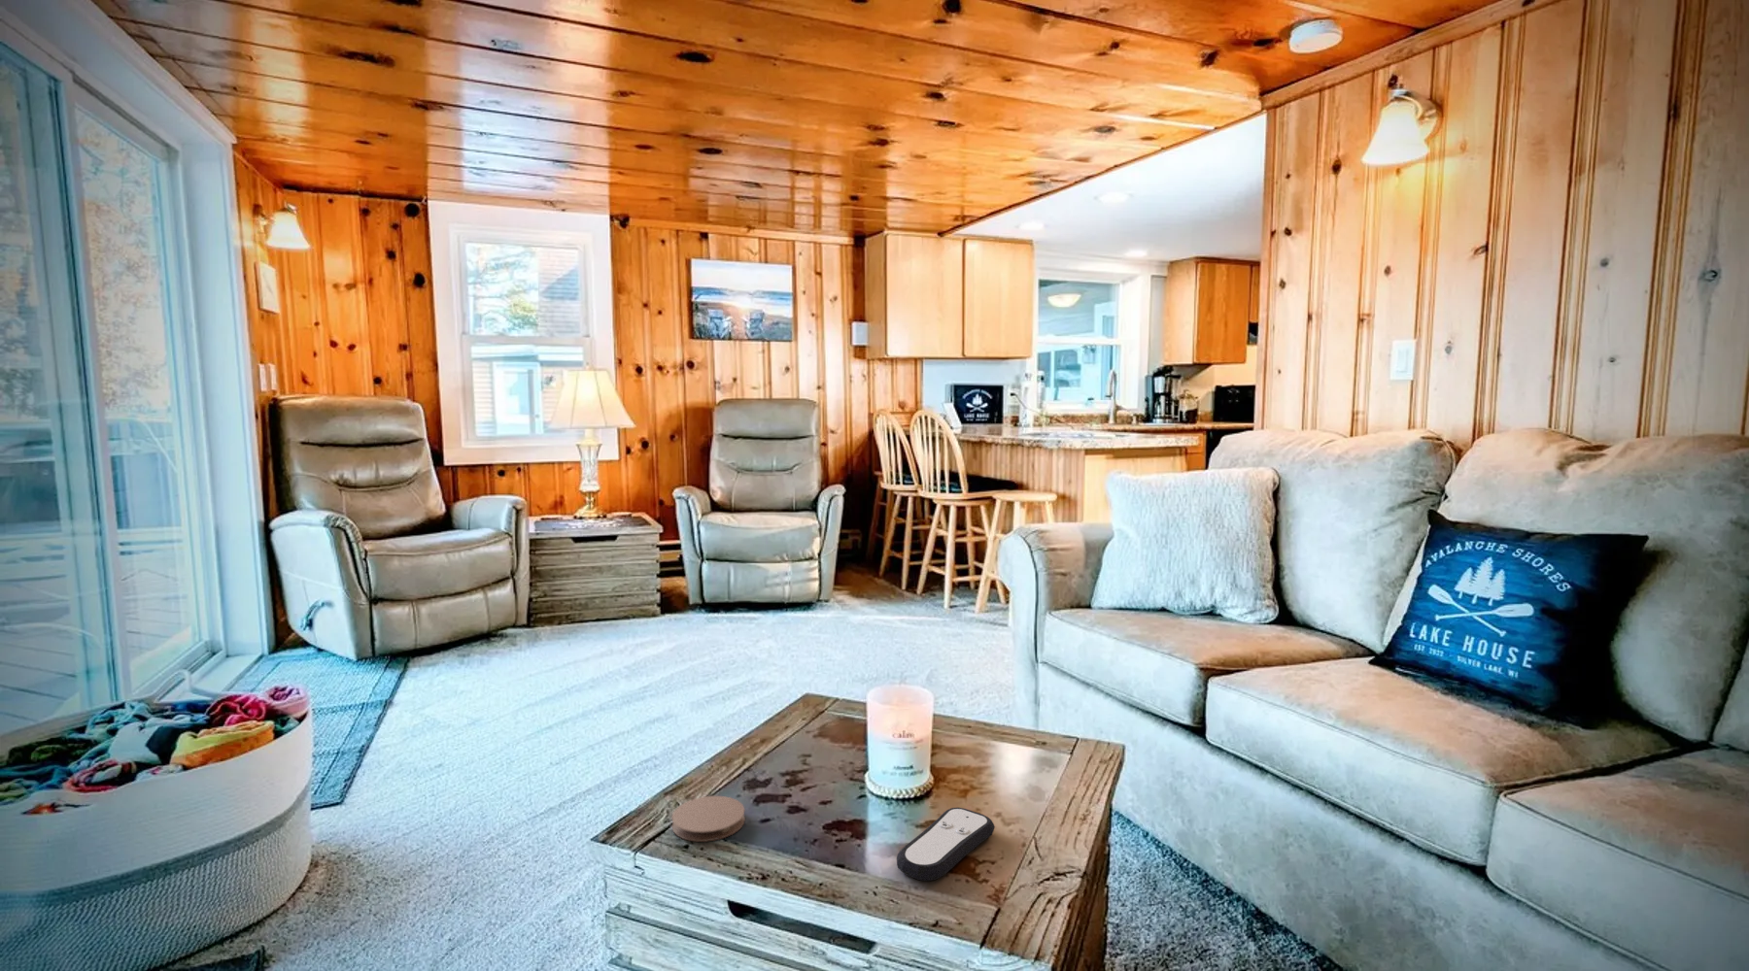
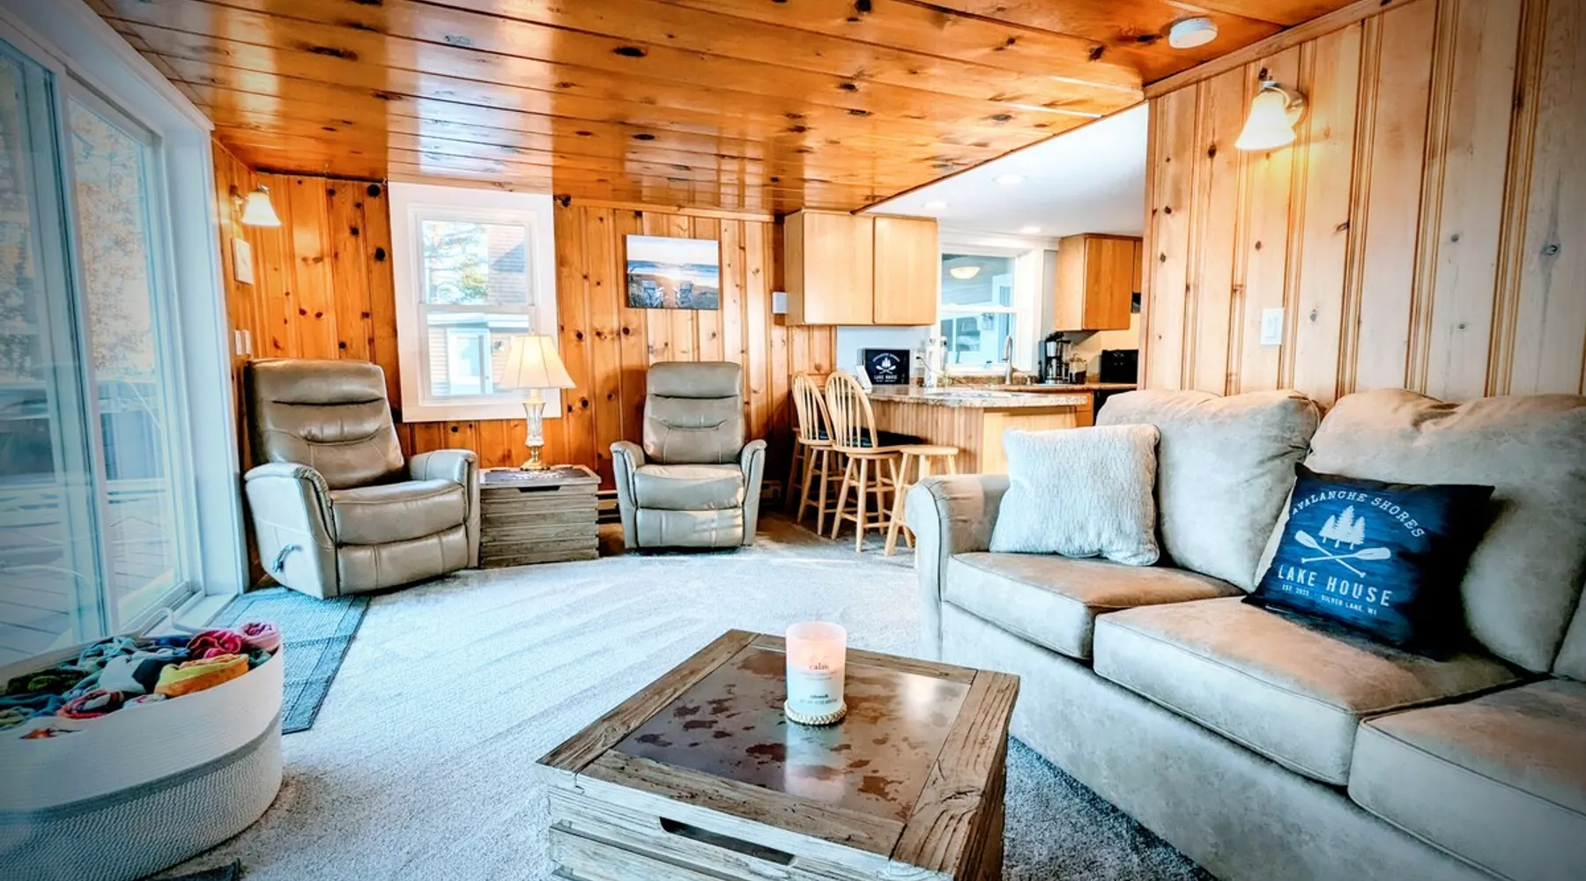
- remote control (944, 842)
- coaster (708, 818)
